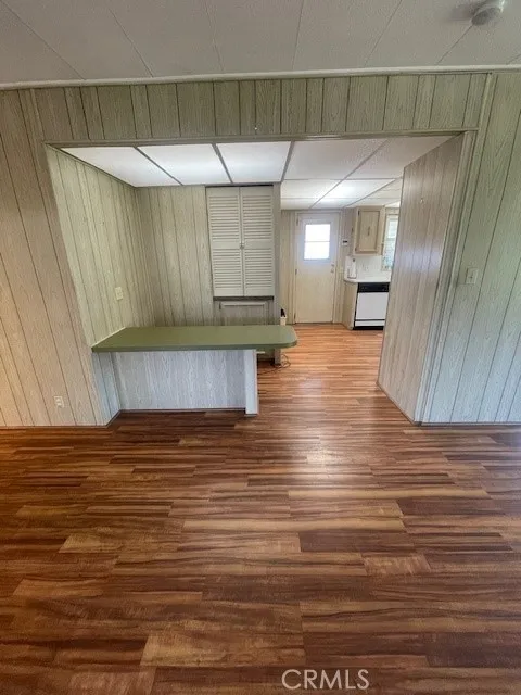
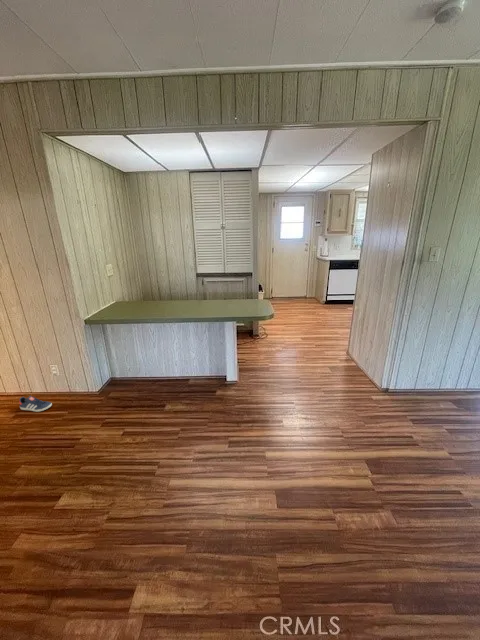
+ sneaker (34, 402)
